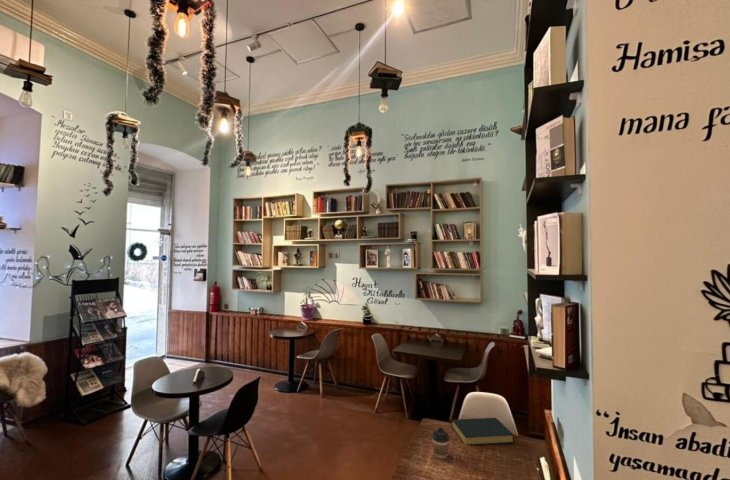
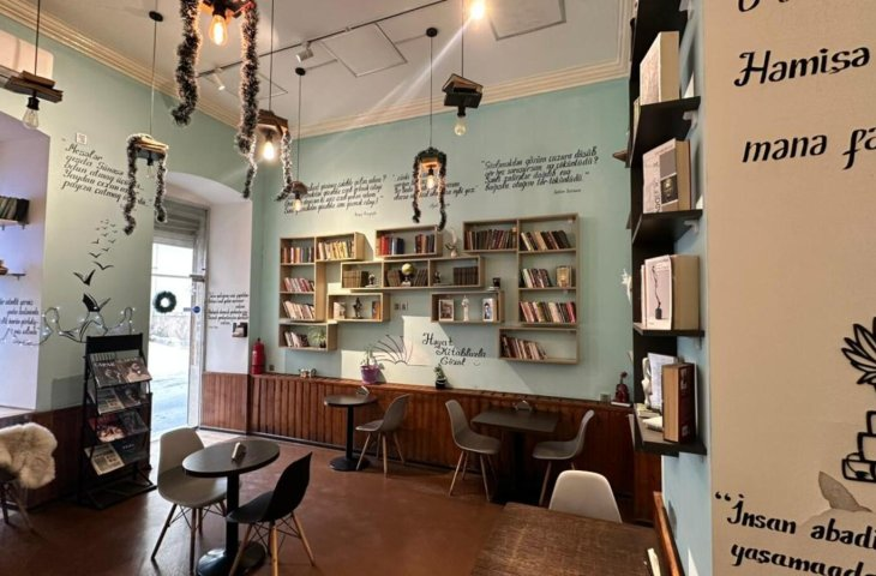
- hardback book (481, 430)
- coffee cup (440, 442)
